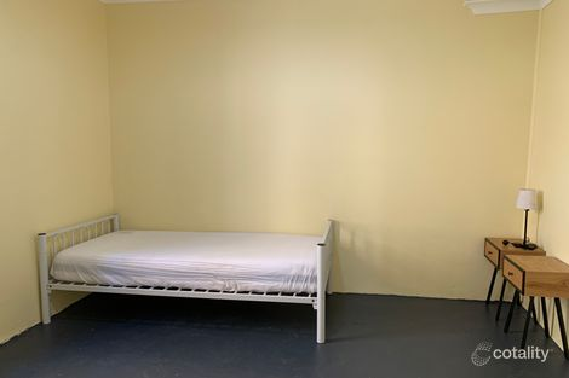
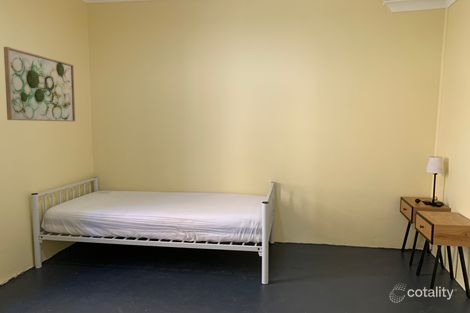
+ wall art (45, 89)
